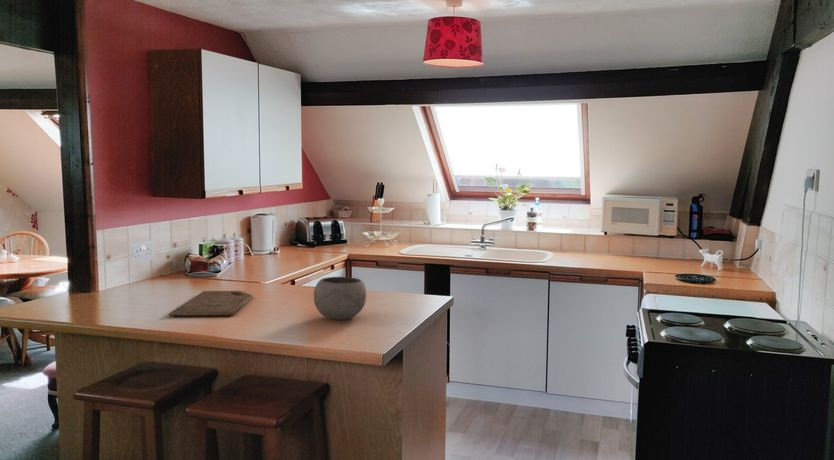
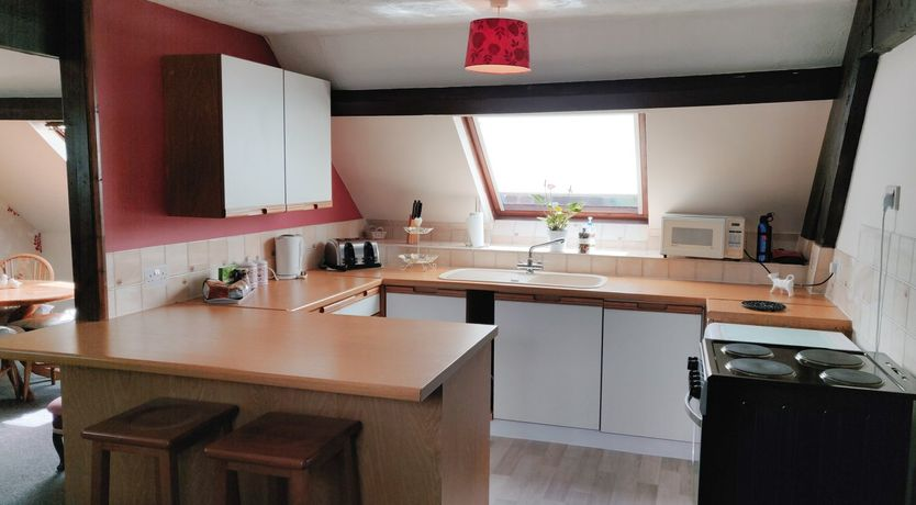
- bowl (340, 298)
- cutting board (216, 302)
